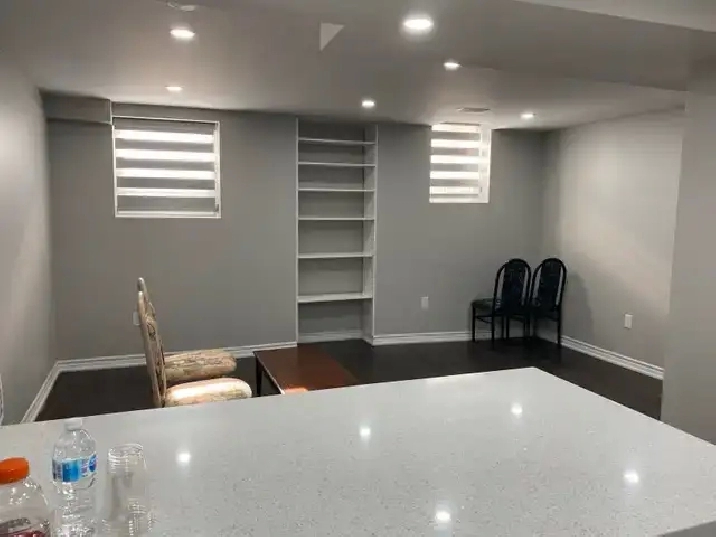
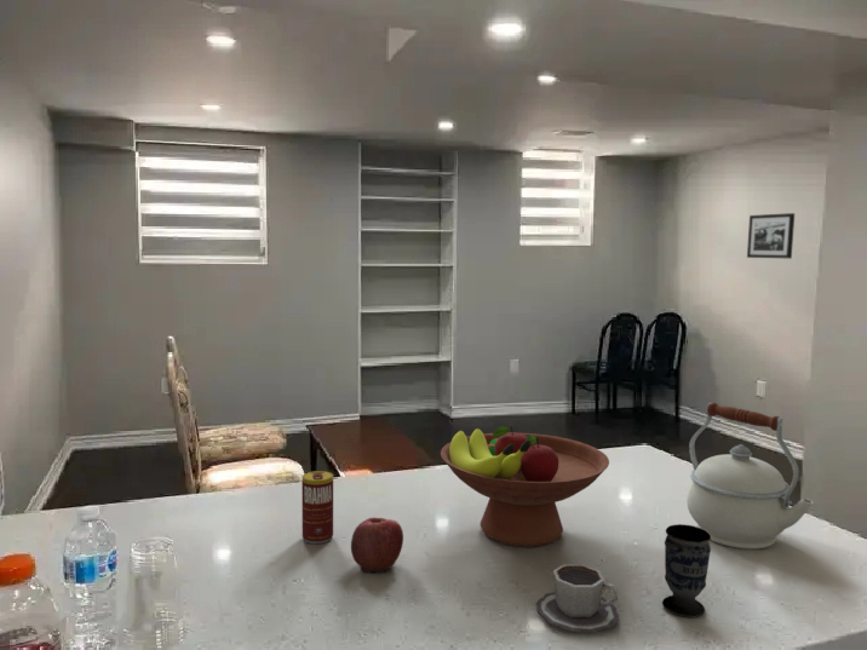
+ picture frame (769, 236)
+ kettle (747, 474)
+ beverage can (317, 506)
+ fruit bowl (522, 478)
+ cup (578, 594)
+ cup (685, 570)
+ apple (377, 541)
